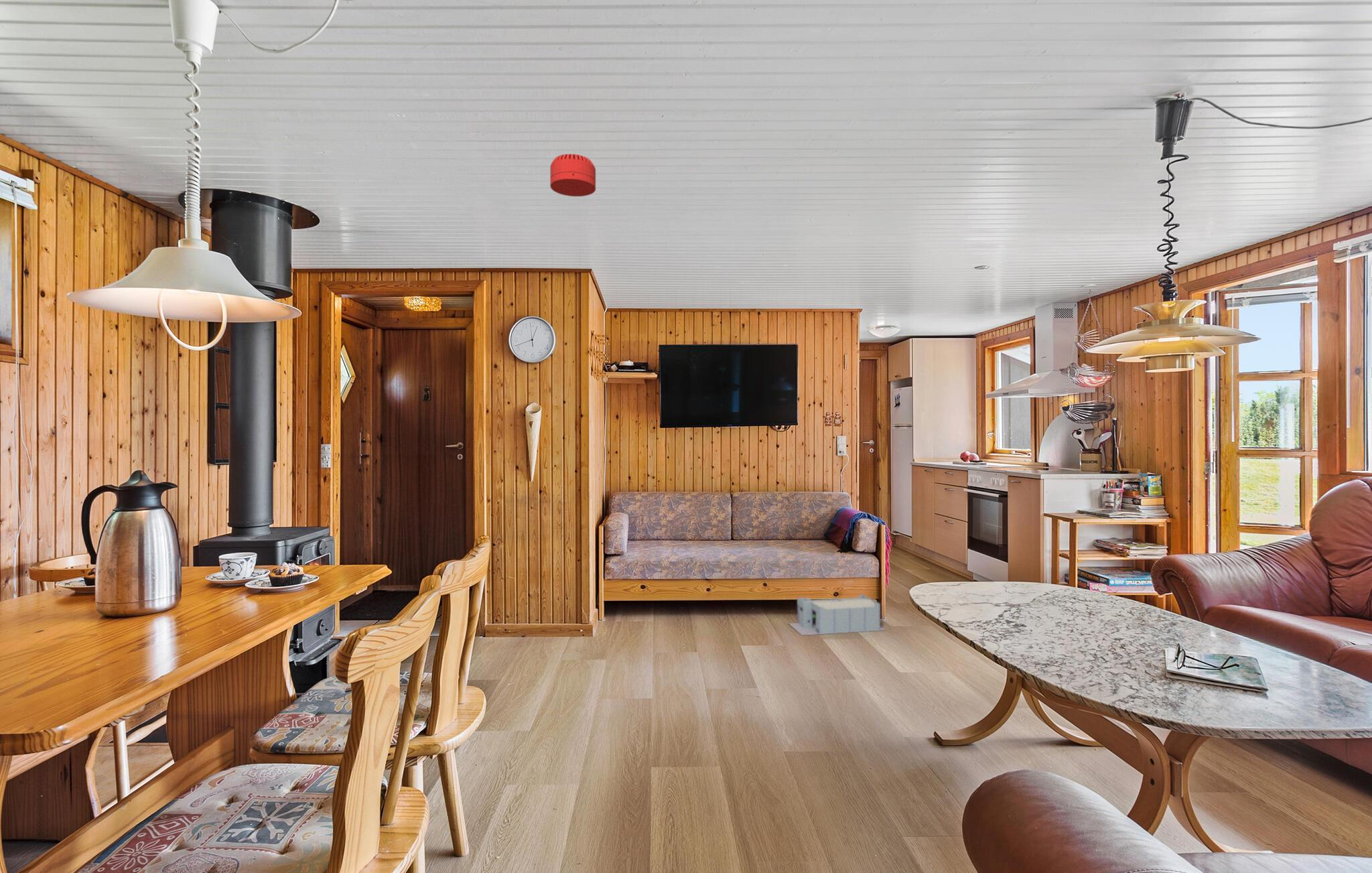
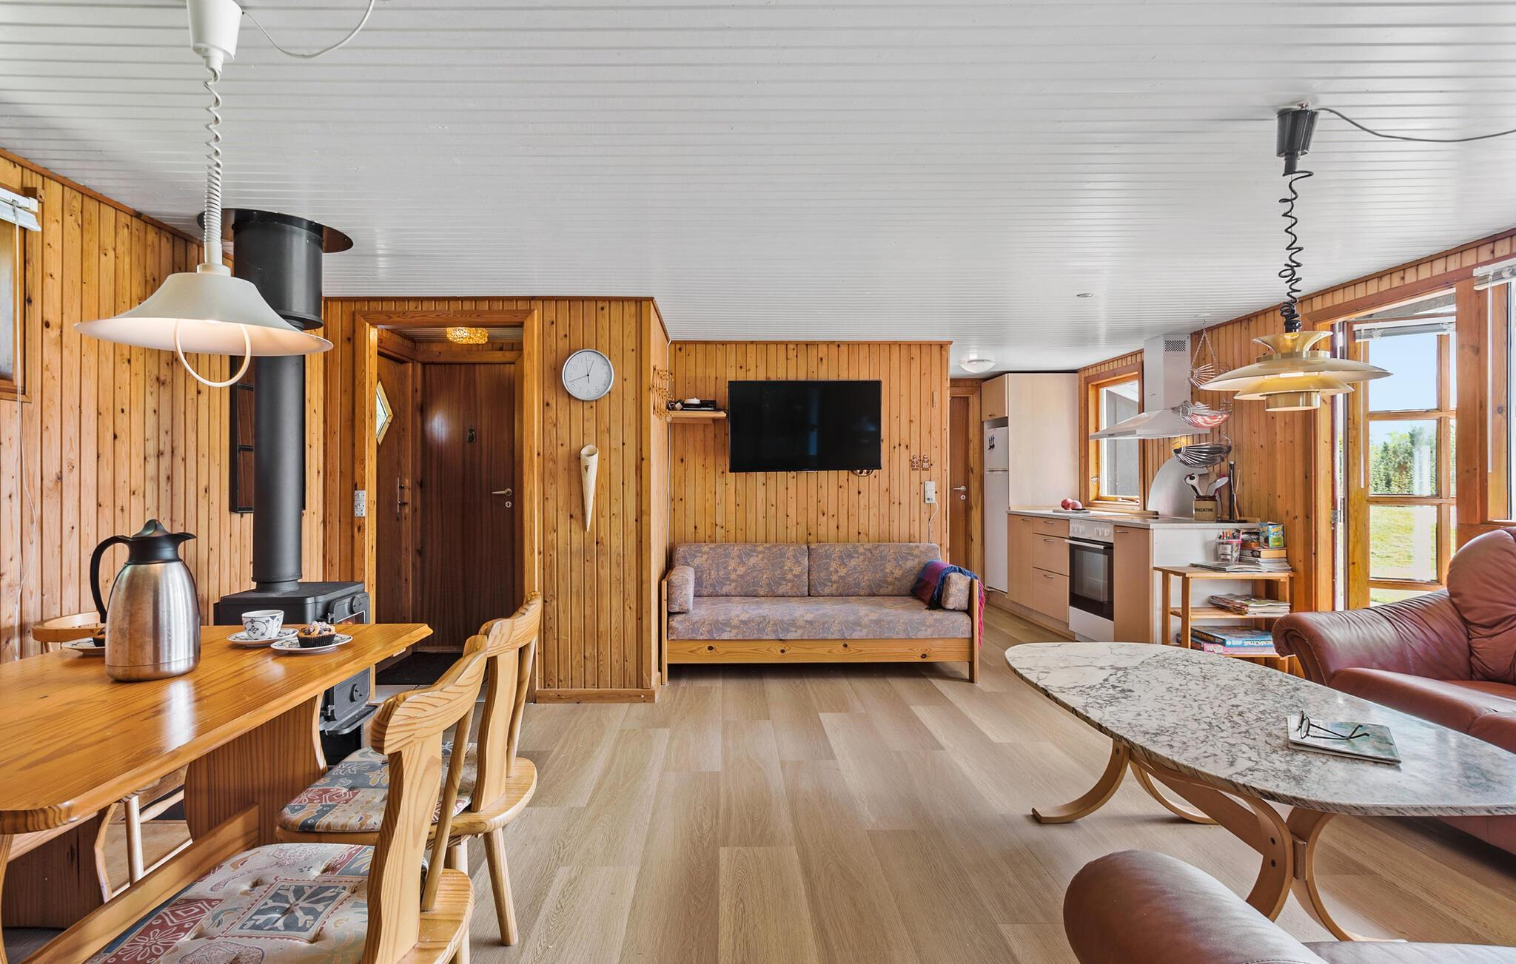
- smoke detector (573, 174)
- storage bin (836, 614)
